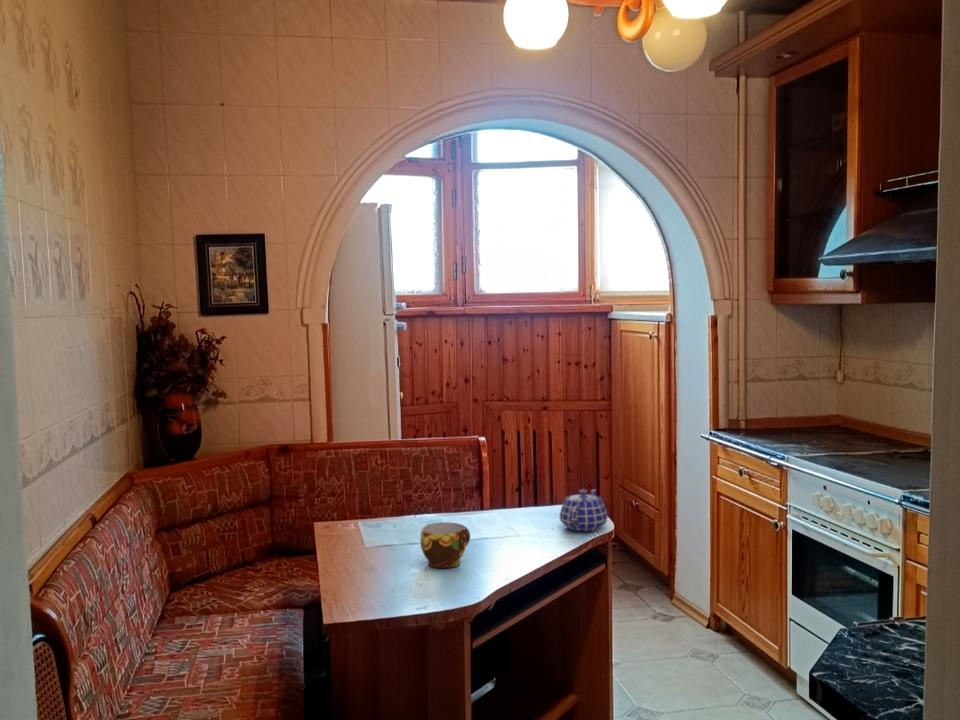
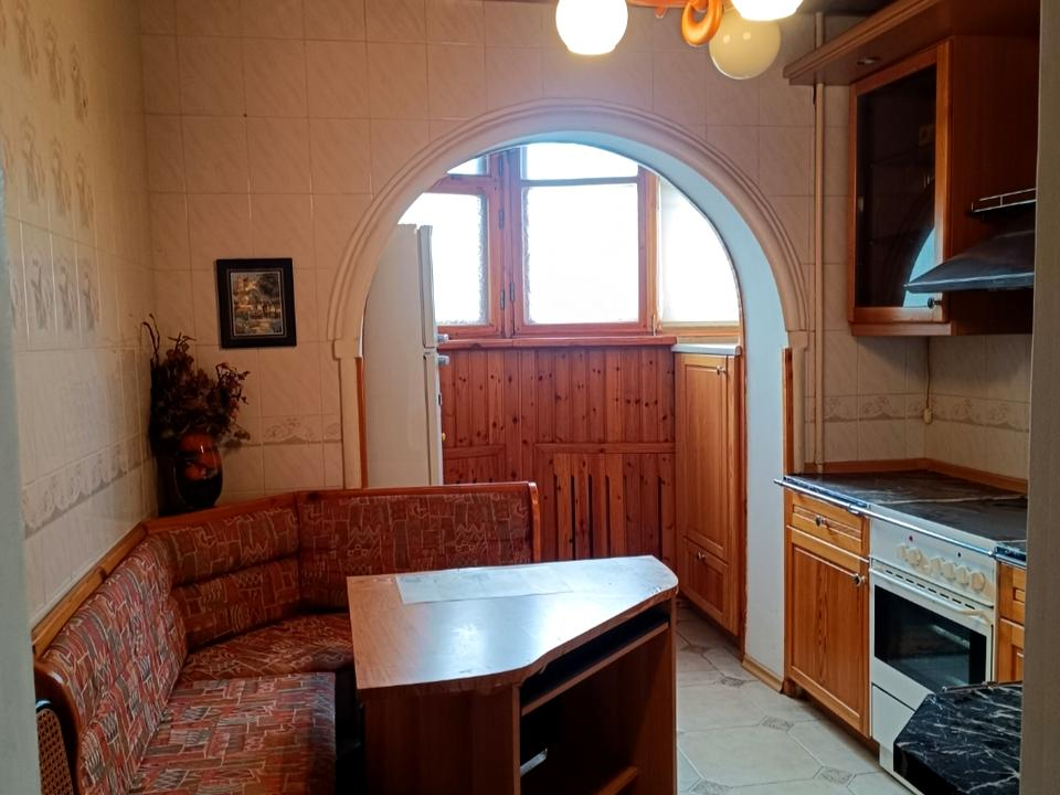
- cup (445, 545)
- teapot (584, 508)
